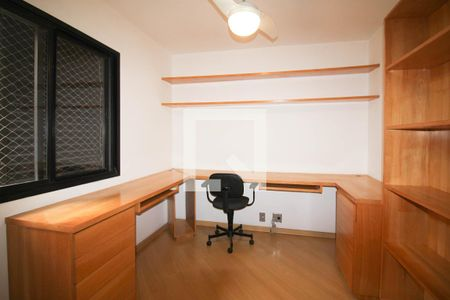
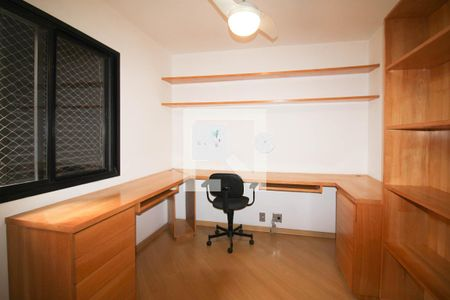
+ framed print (209, 142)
+ wall clock (264, 142)
